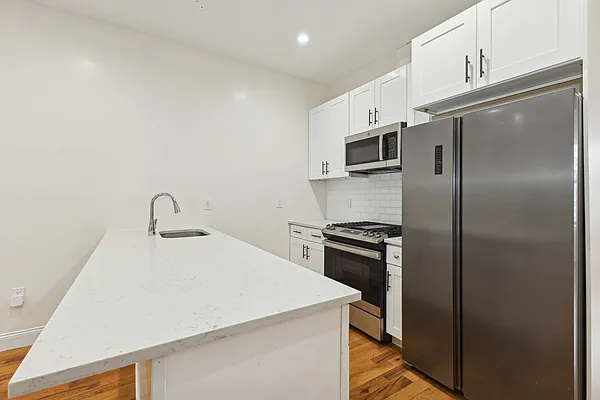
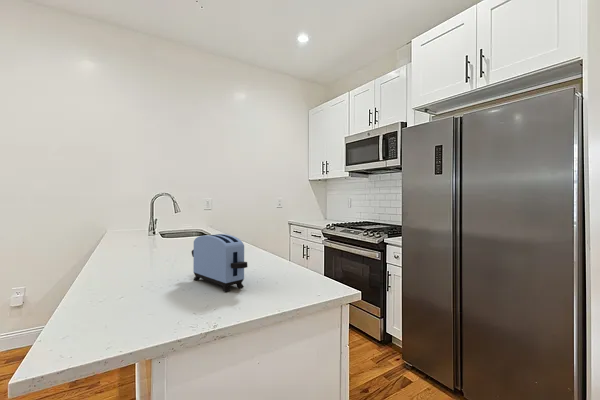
+ toaster (217, 259)
